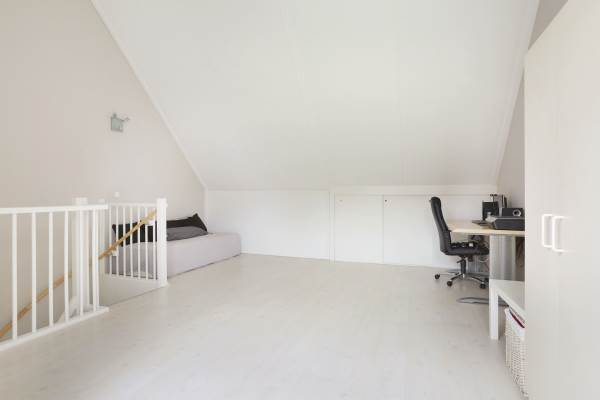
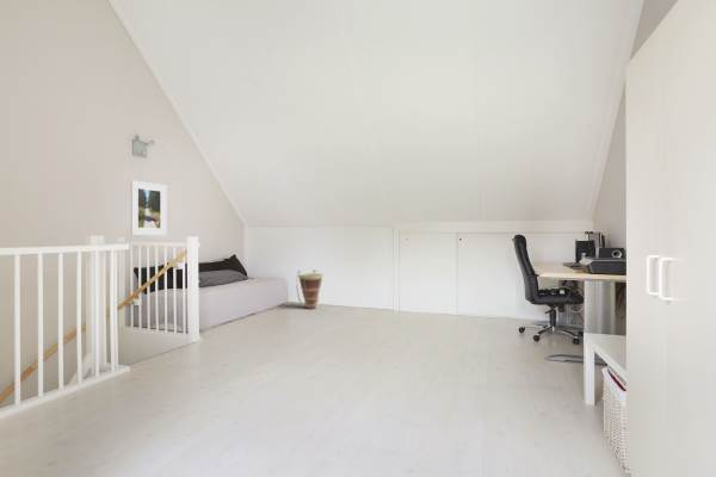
+ basket (308, 289)
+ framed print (149, 209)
